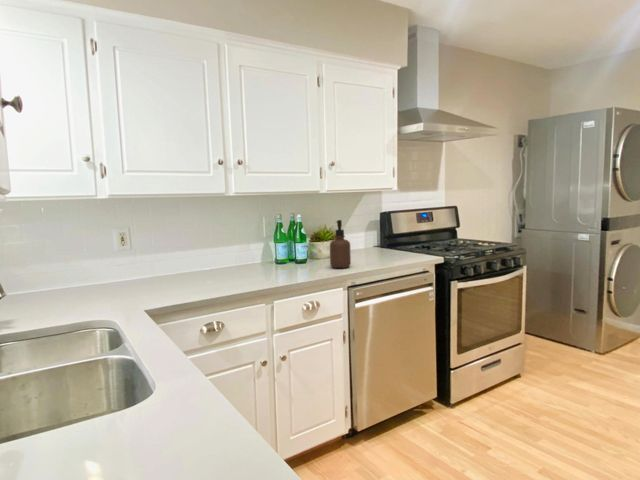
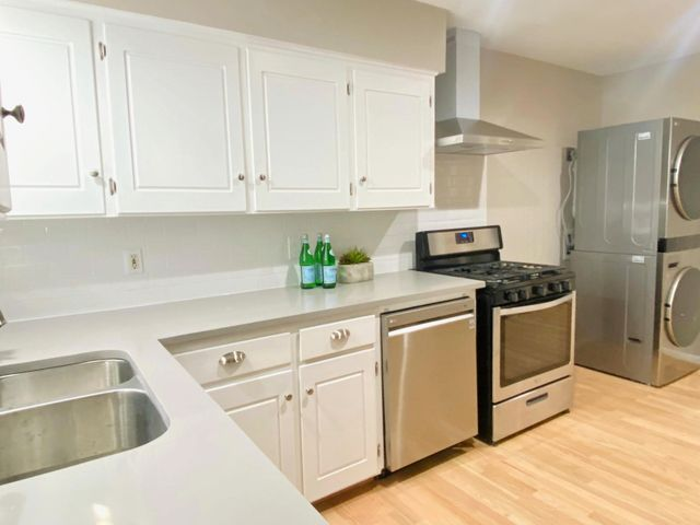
- soap dispenser (340, 243)
